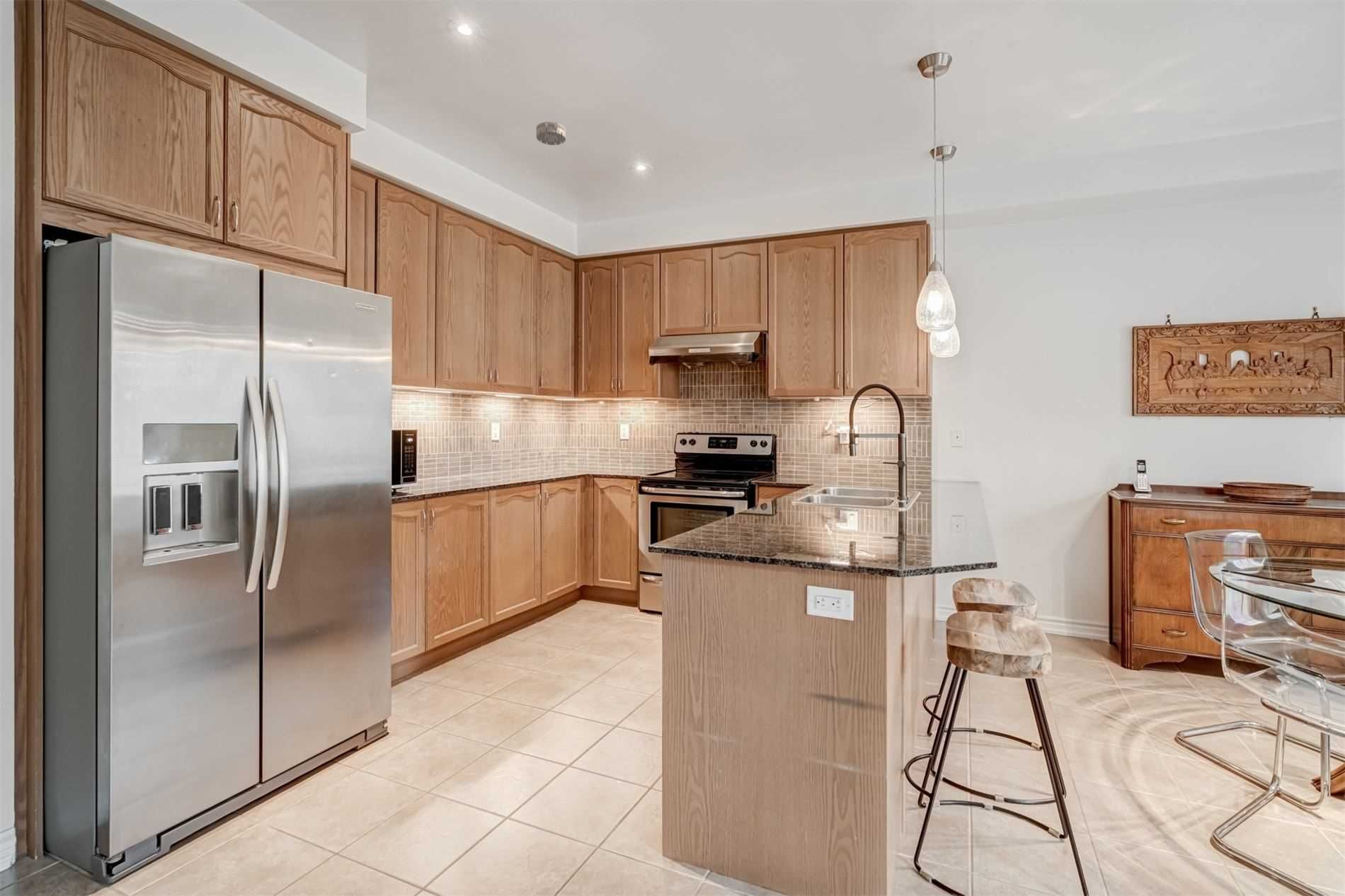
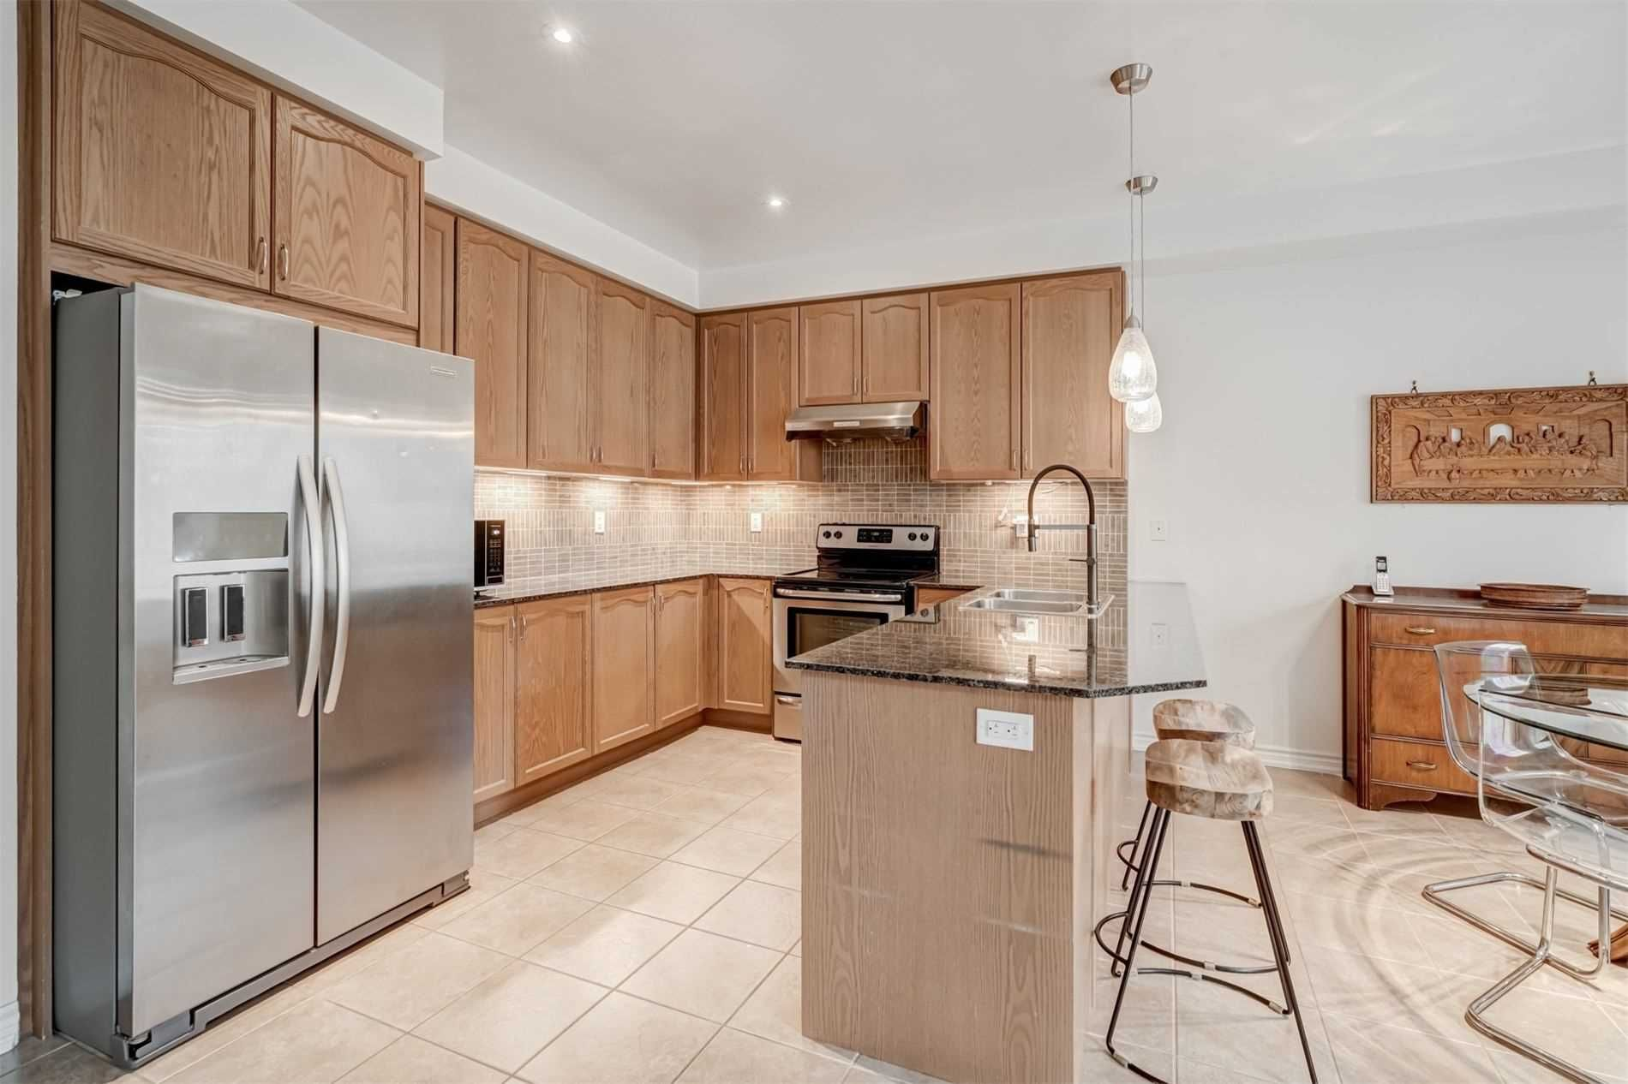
- smoke detector (551, 132)
